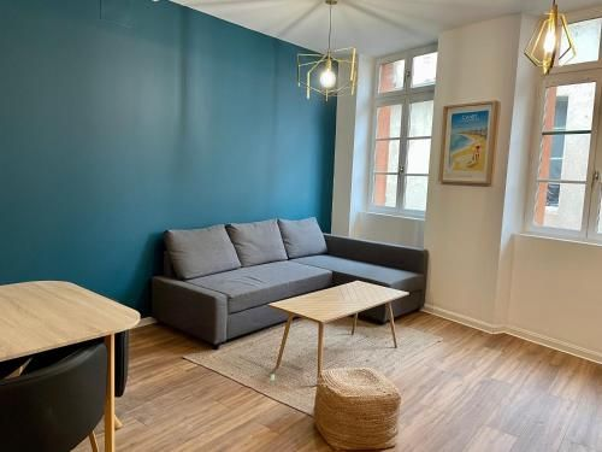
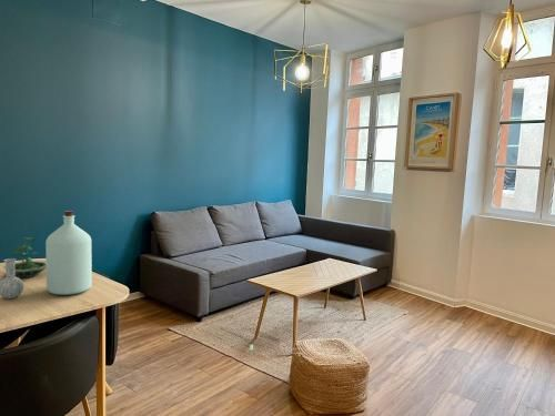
+ bottle (46, 252)
+ terrarium (26, 244)
